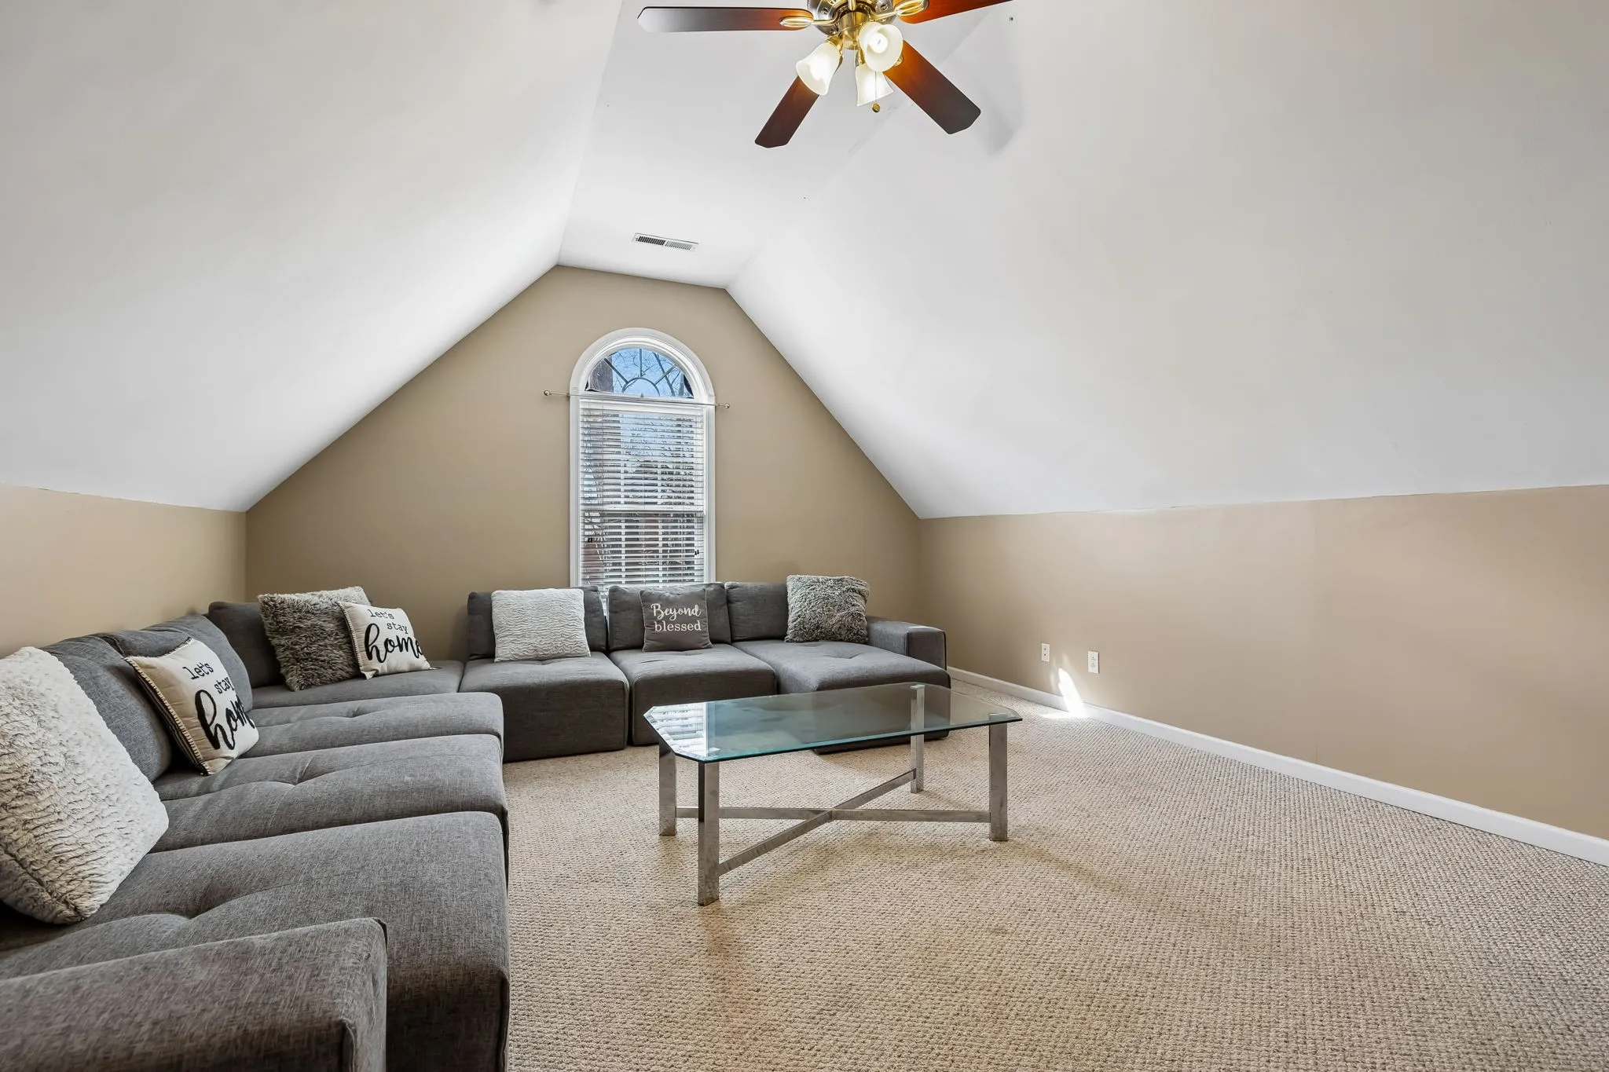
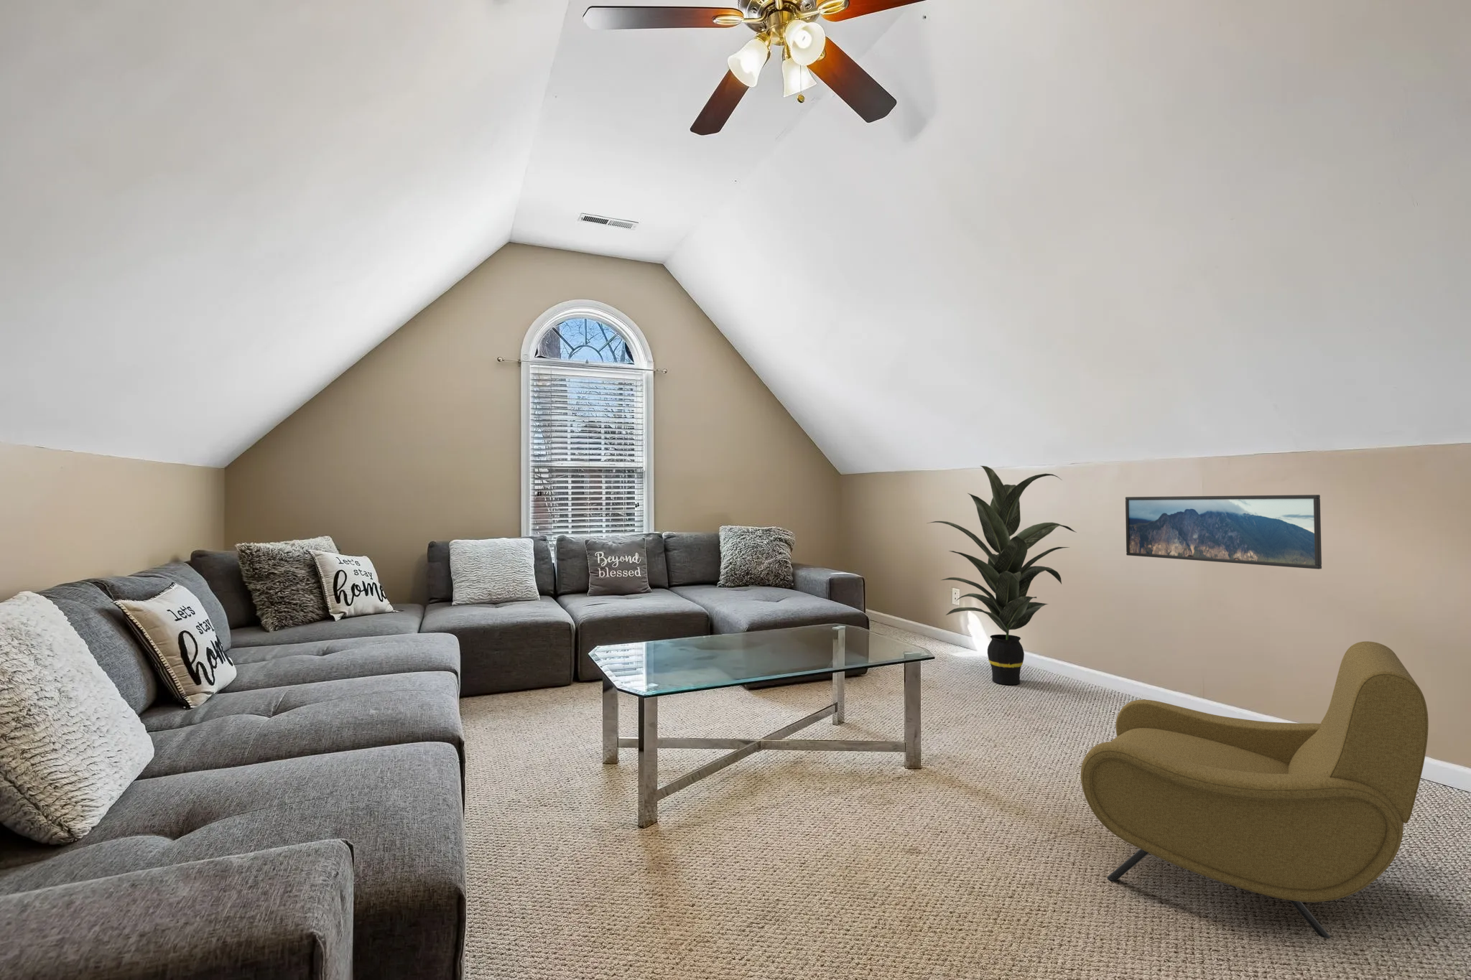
+ armchair (1229, 758)
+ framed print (1212, 528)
+ indoor plant (1002, 572)
